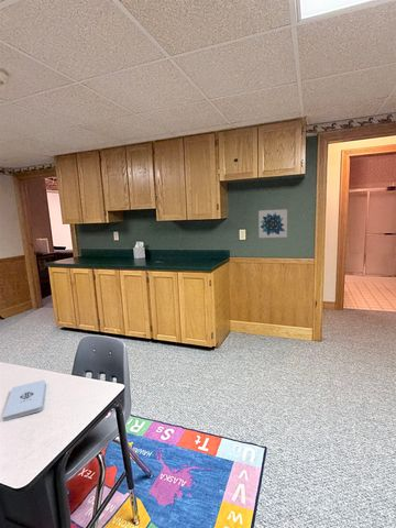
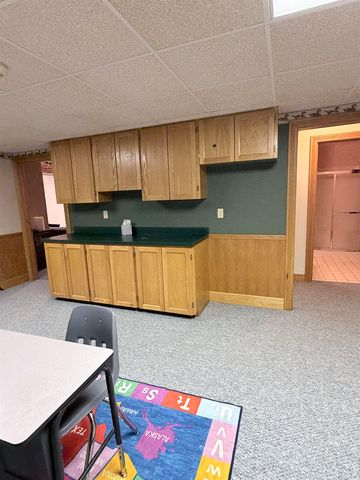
- wall art (273, 223)
- notepad (26, 398)
